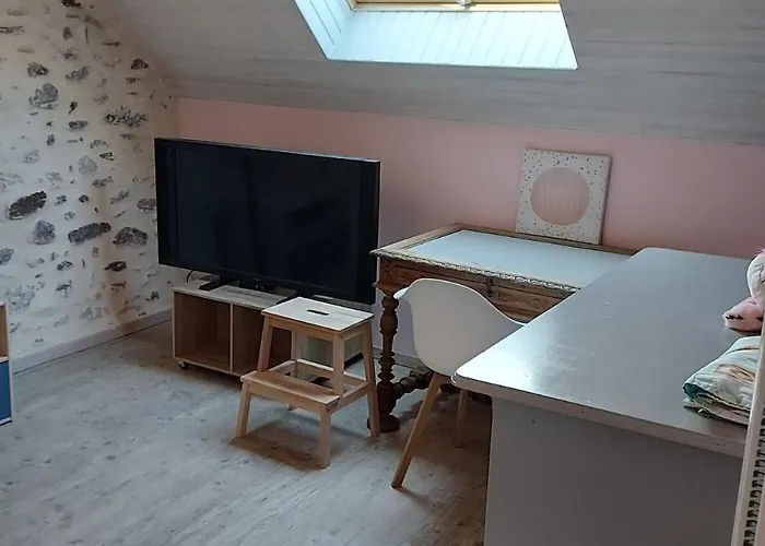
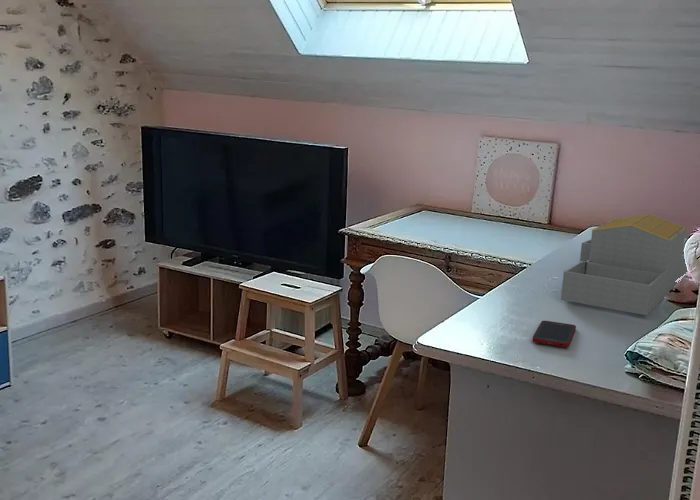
+ architectural model (618, 252)
+ cell phone (554, 333)
